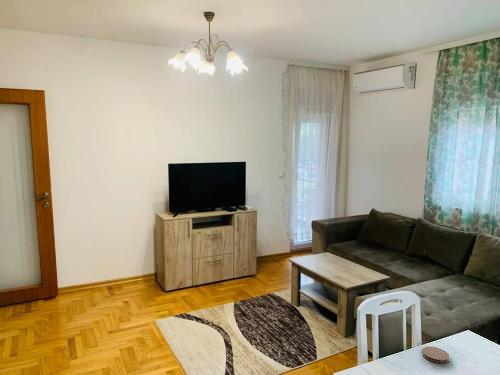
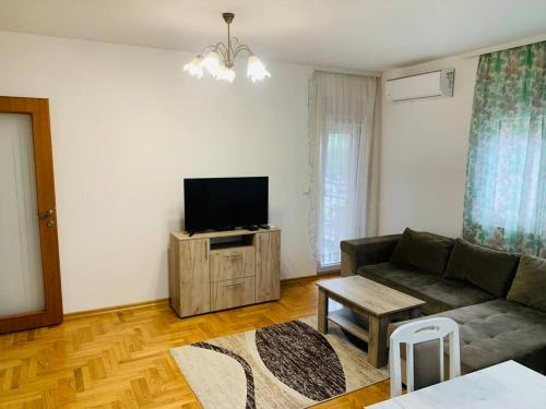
- coaster (435, 354)
